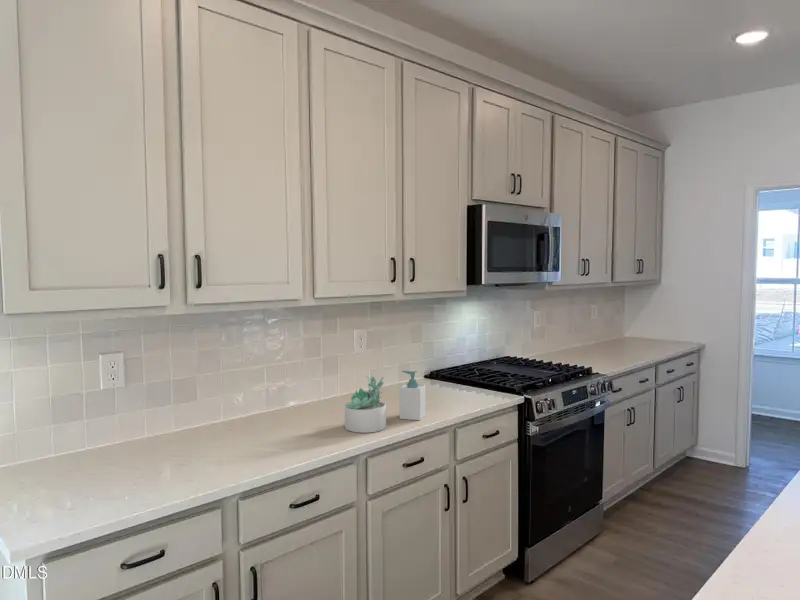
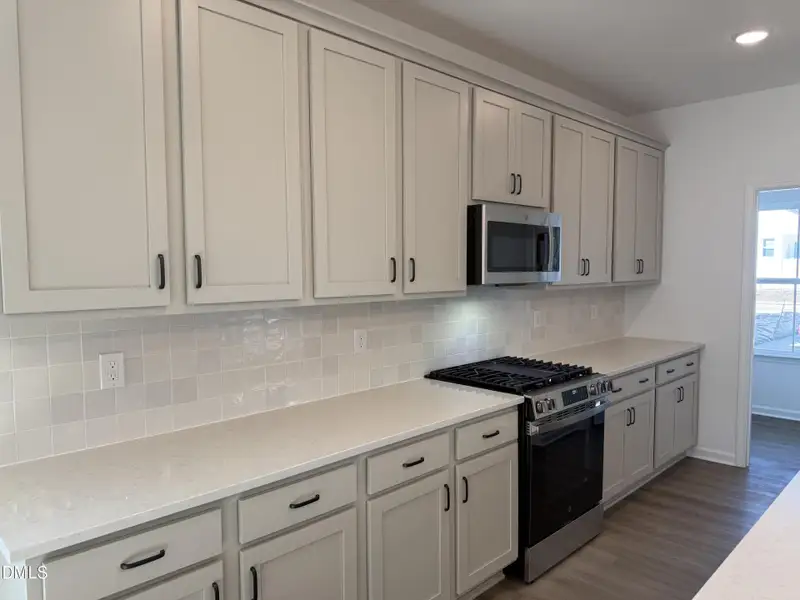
- succulent plant (364, 401)
- soap bottle (412, 394)
